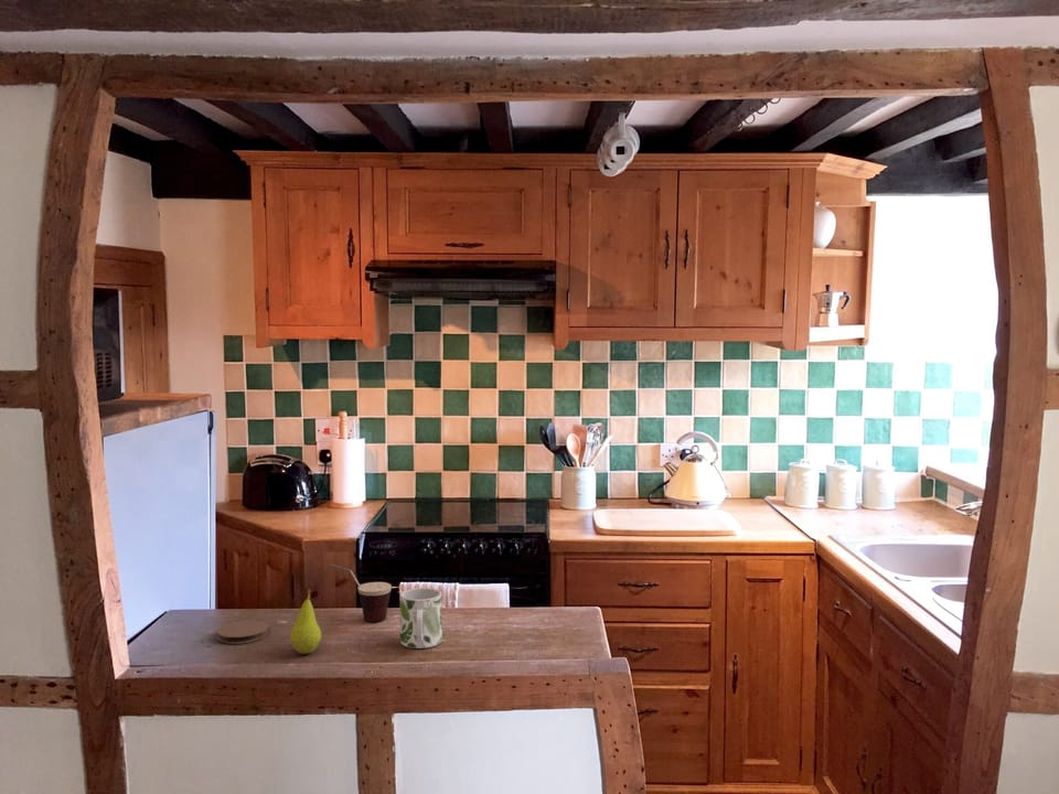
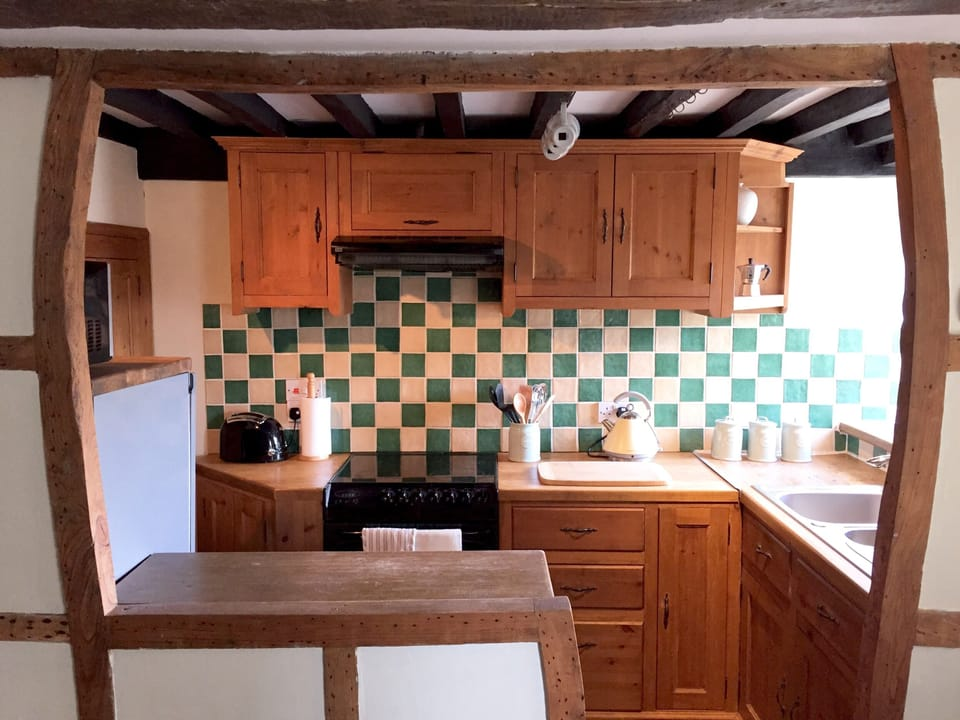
- cup (361, 591)
- mug (420, 620)
- fruit (306, 622)
- coaster (243, 631)
